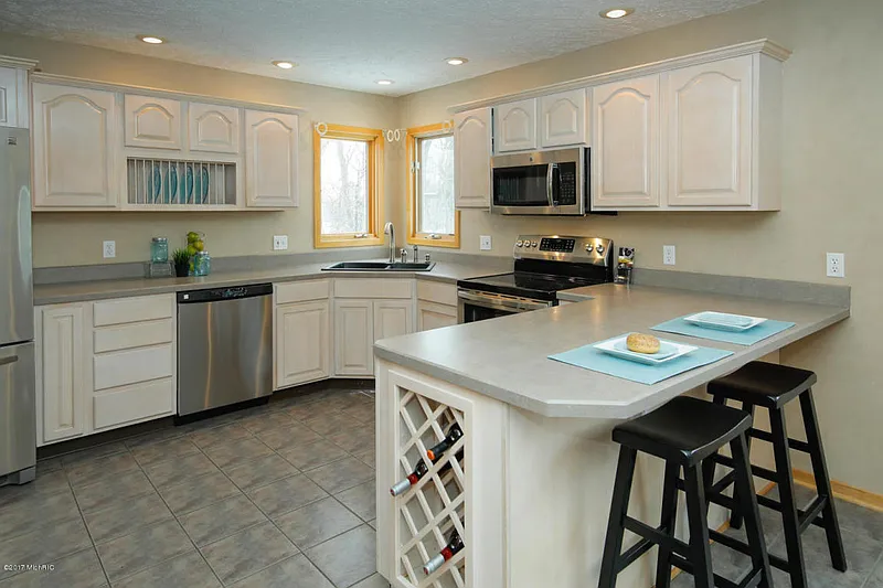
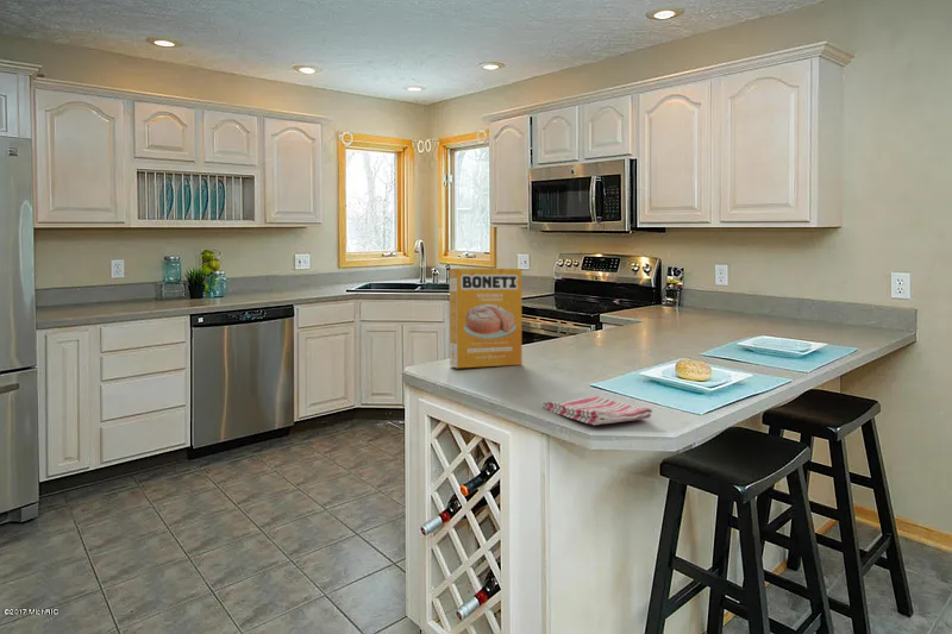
+ dish towel (595, 407)
+ cereal box (486, 316)
